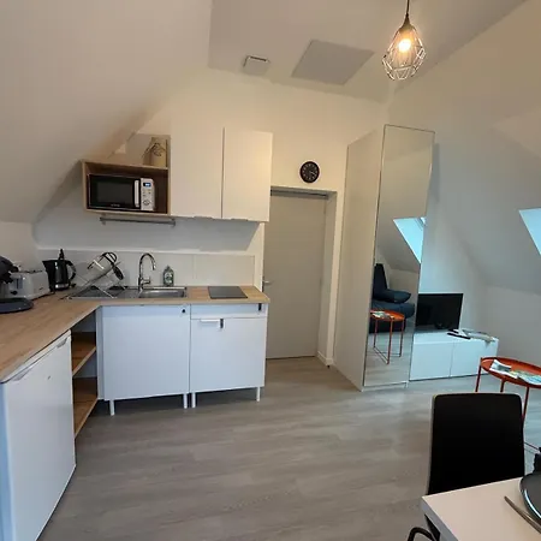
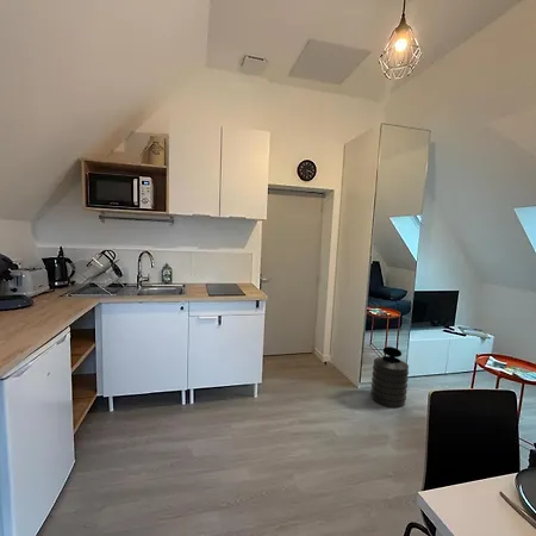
+ trash can (389, 373)
